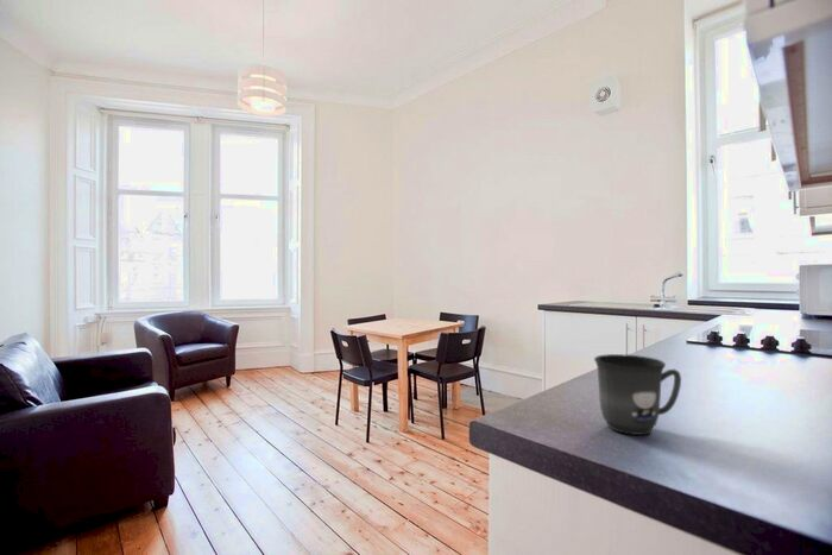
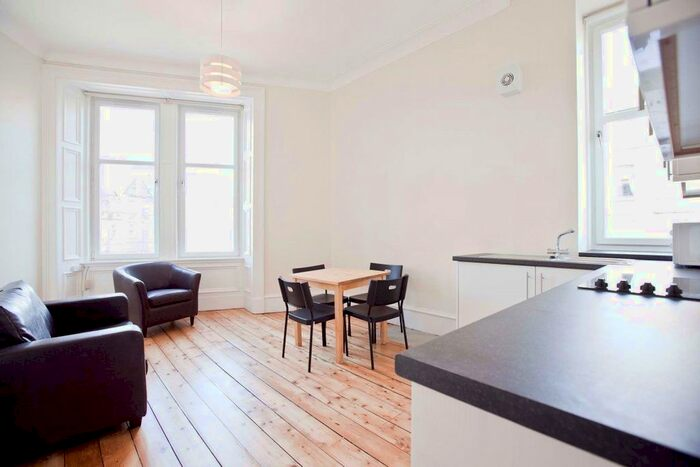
- mug (639, 393)
